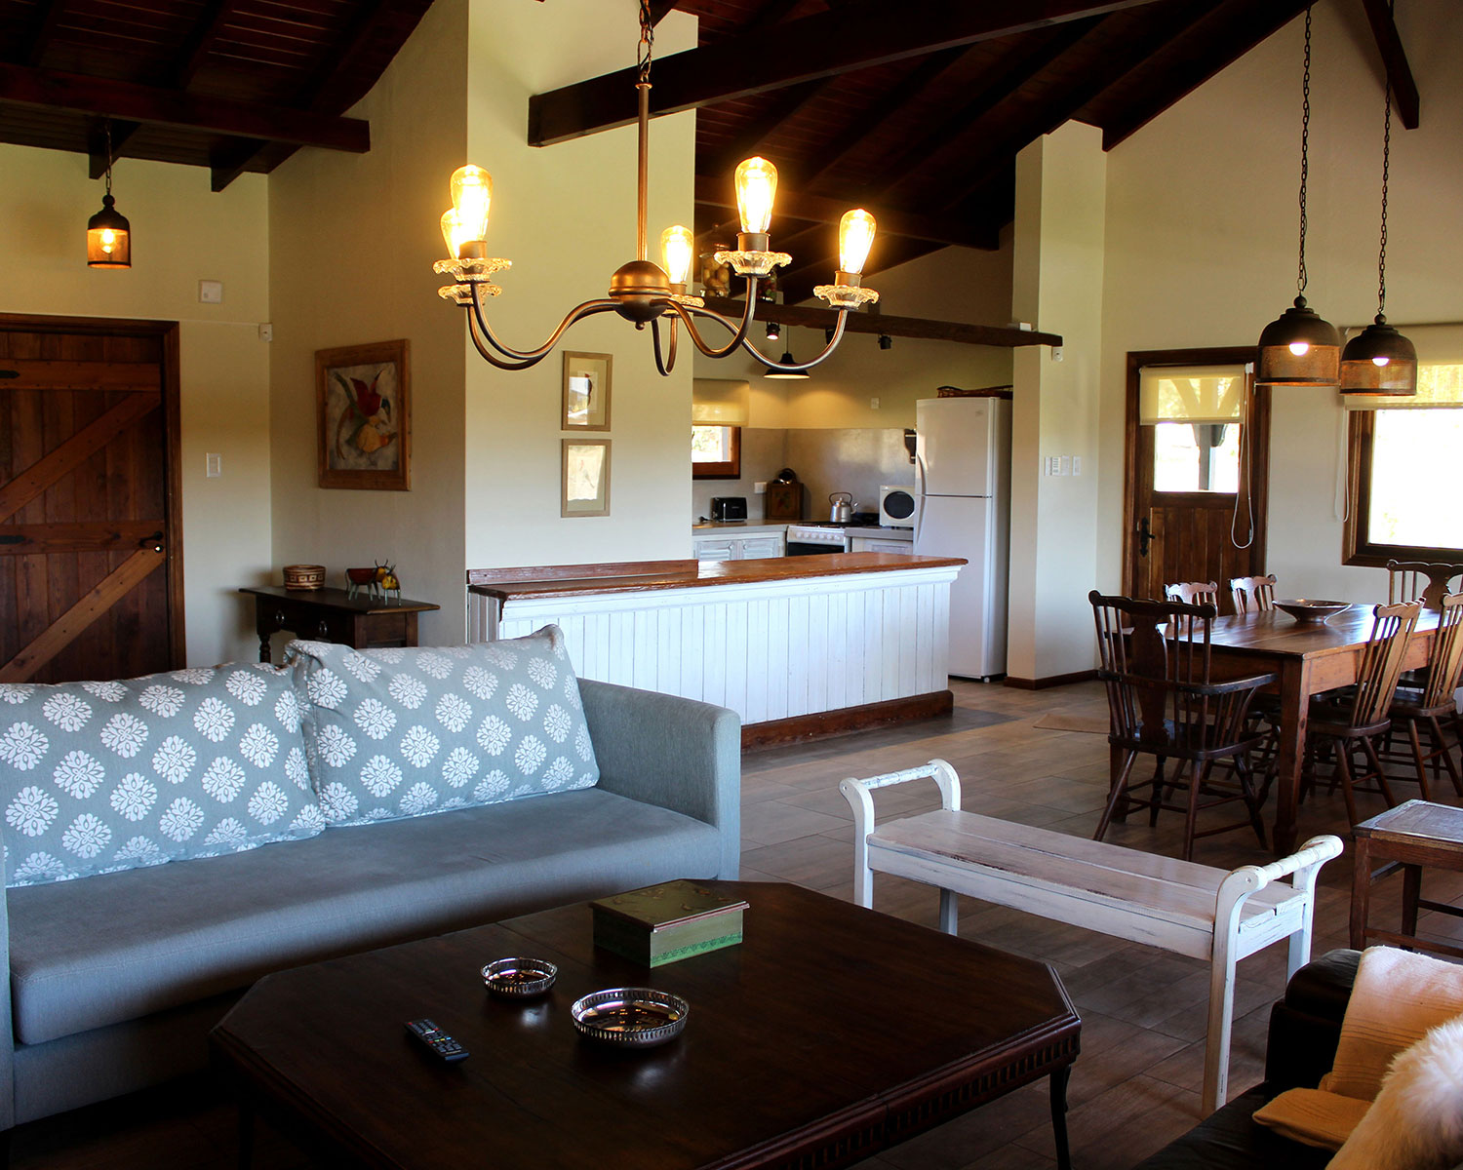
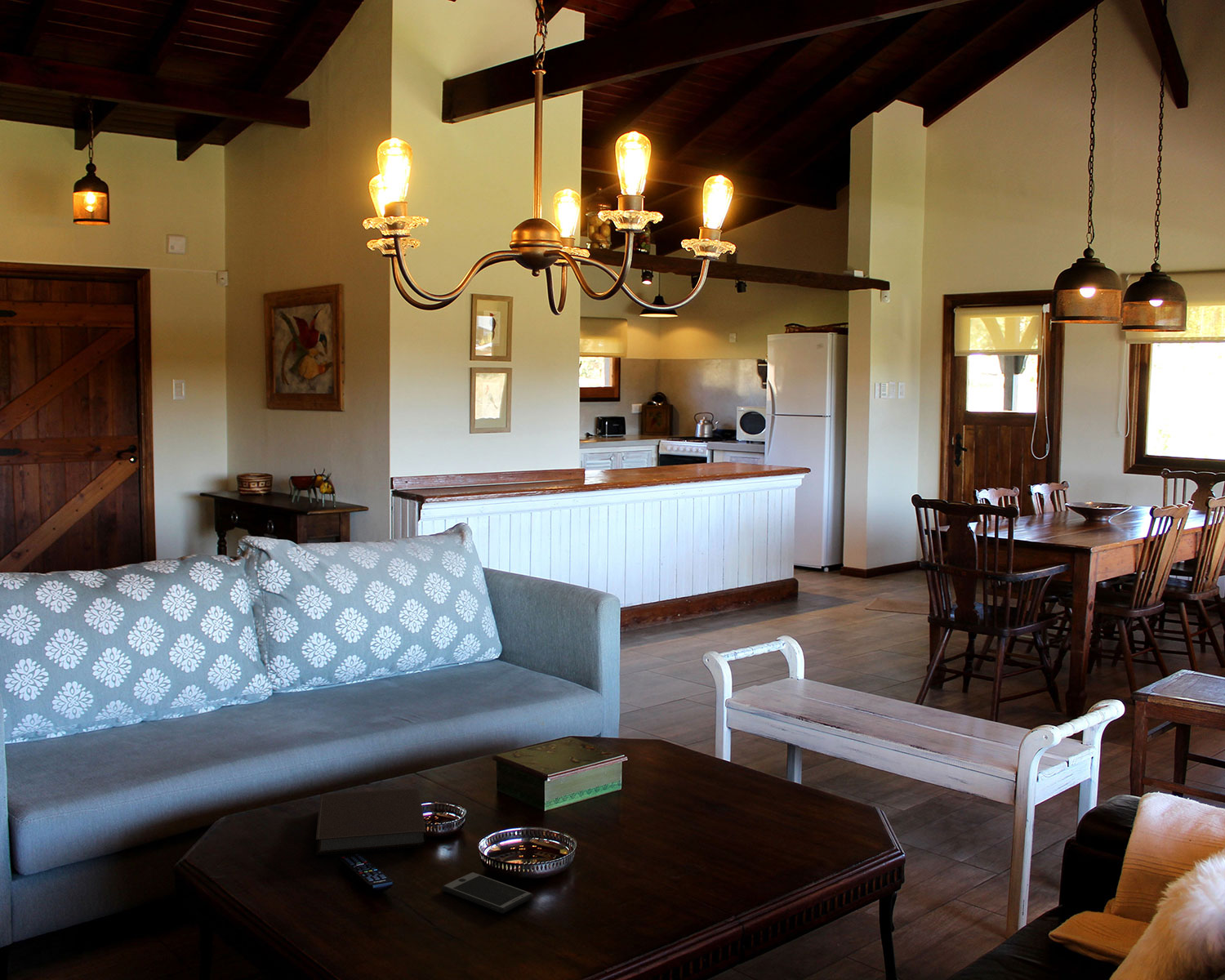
+ notebook (371, 819)
+ smartphone (487, 892)
